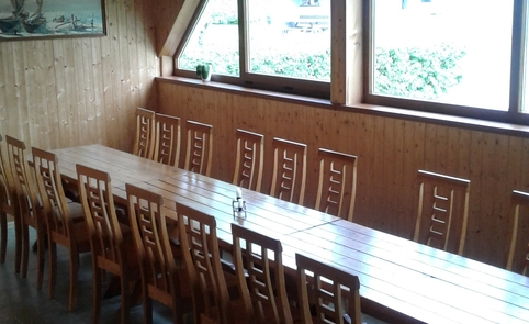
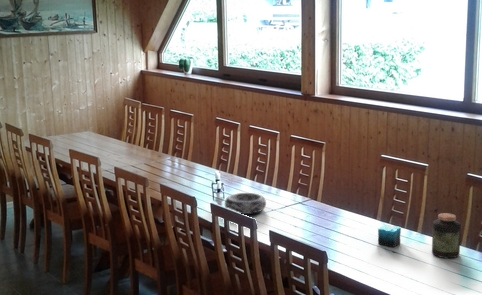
+ jar (446, 234)
+ candle (389, 232)
+ decorative bowl (245, 203)
